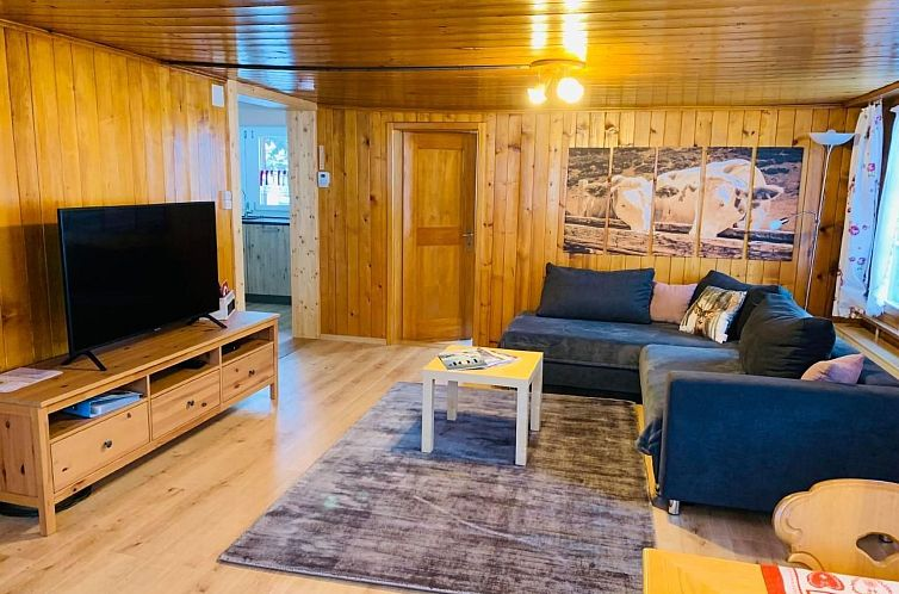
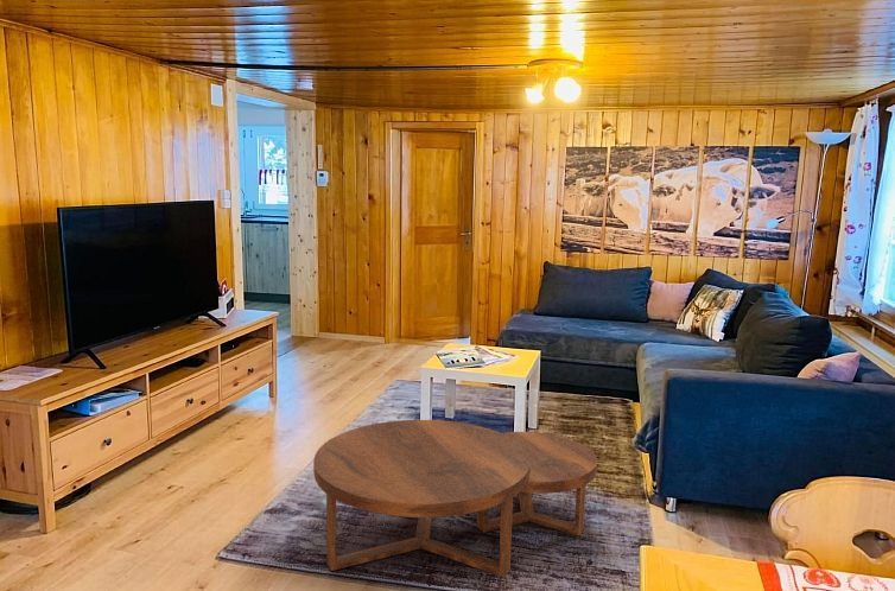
+ coffee table (463, 490)
